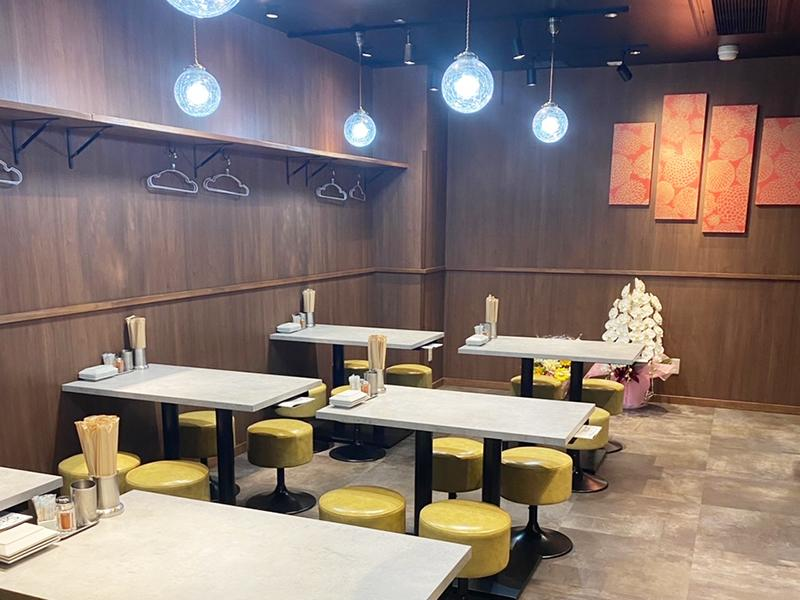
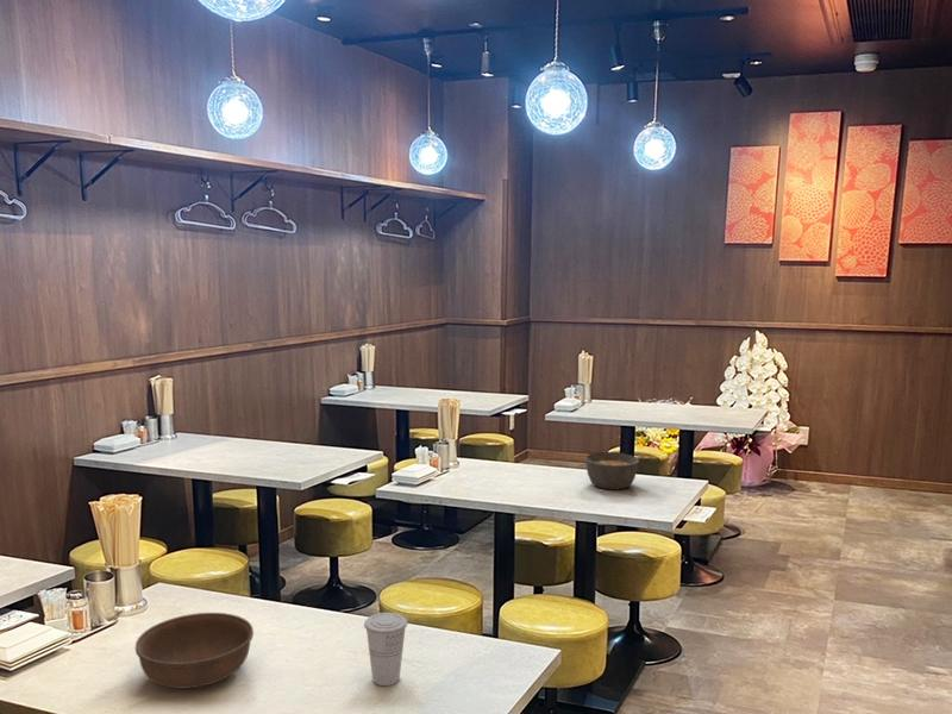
+ soup bowl (195, 653)
+ soup bowl (610, 471)
+ cup (386, 649)
